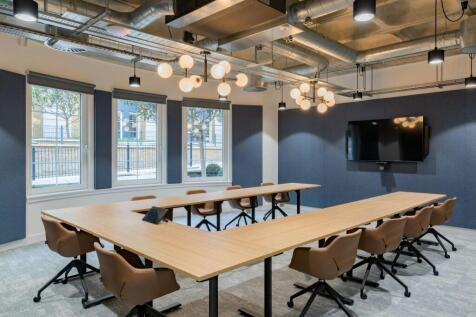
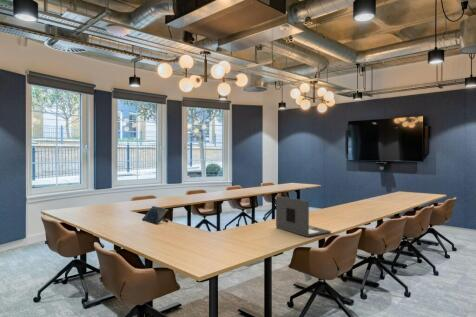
+ laptop (302, 213)
